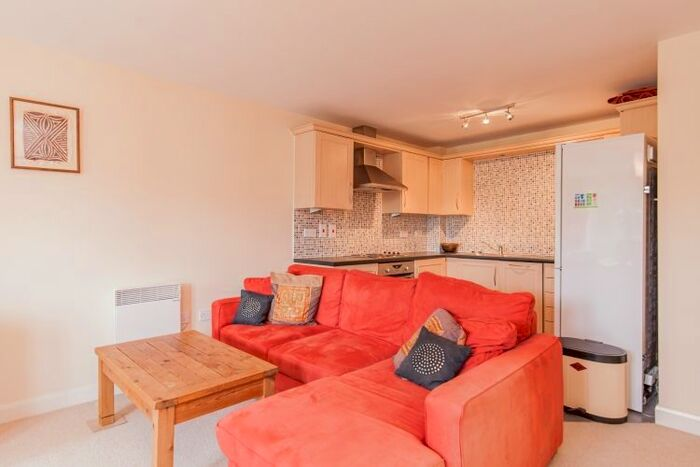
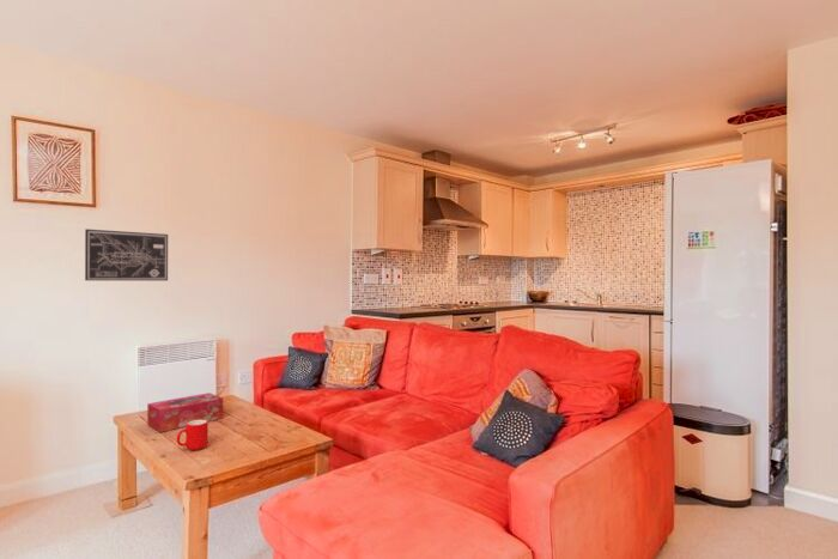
+ cup (192, 436)
+ wall art (128, 256)
+ tissue box (186, 411)
